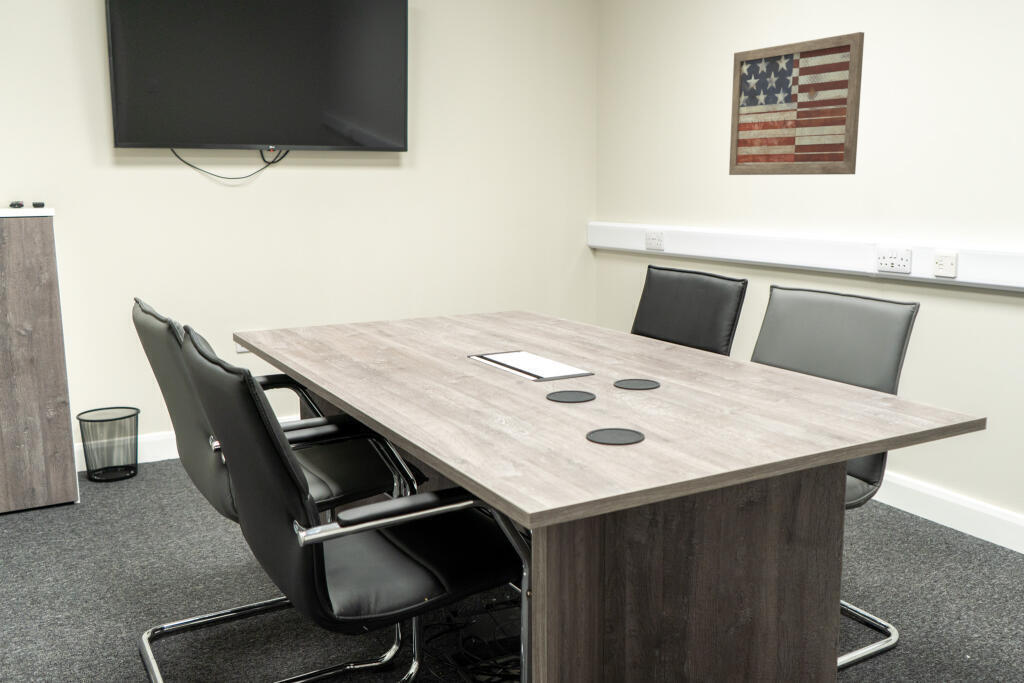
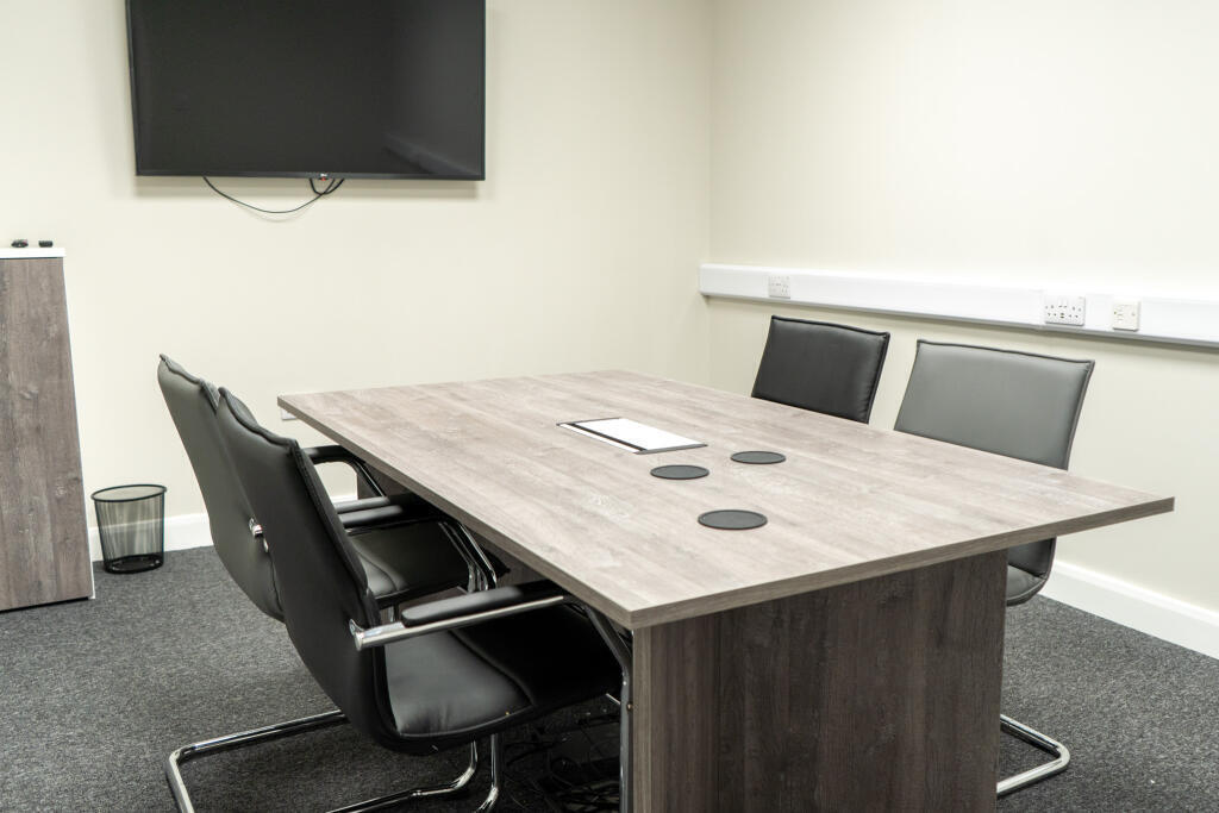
- wall art (790, 109)
